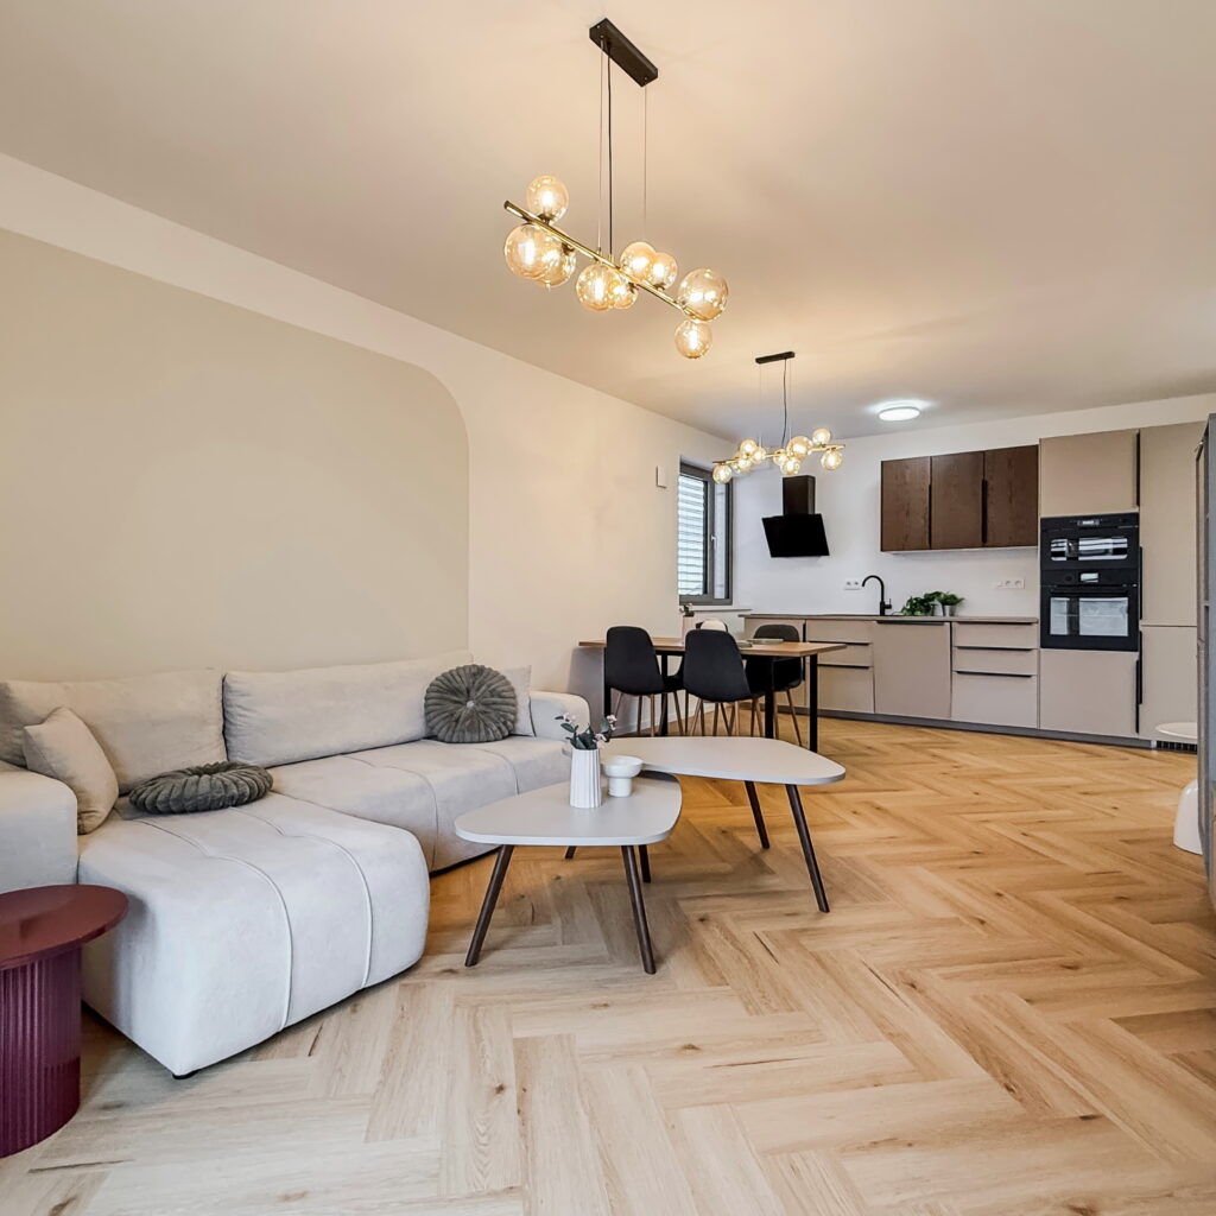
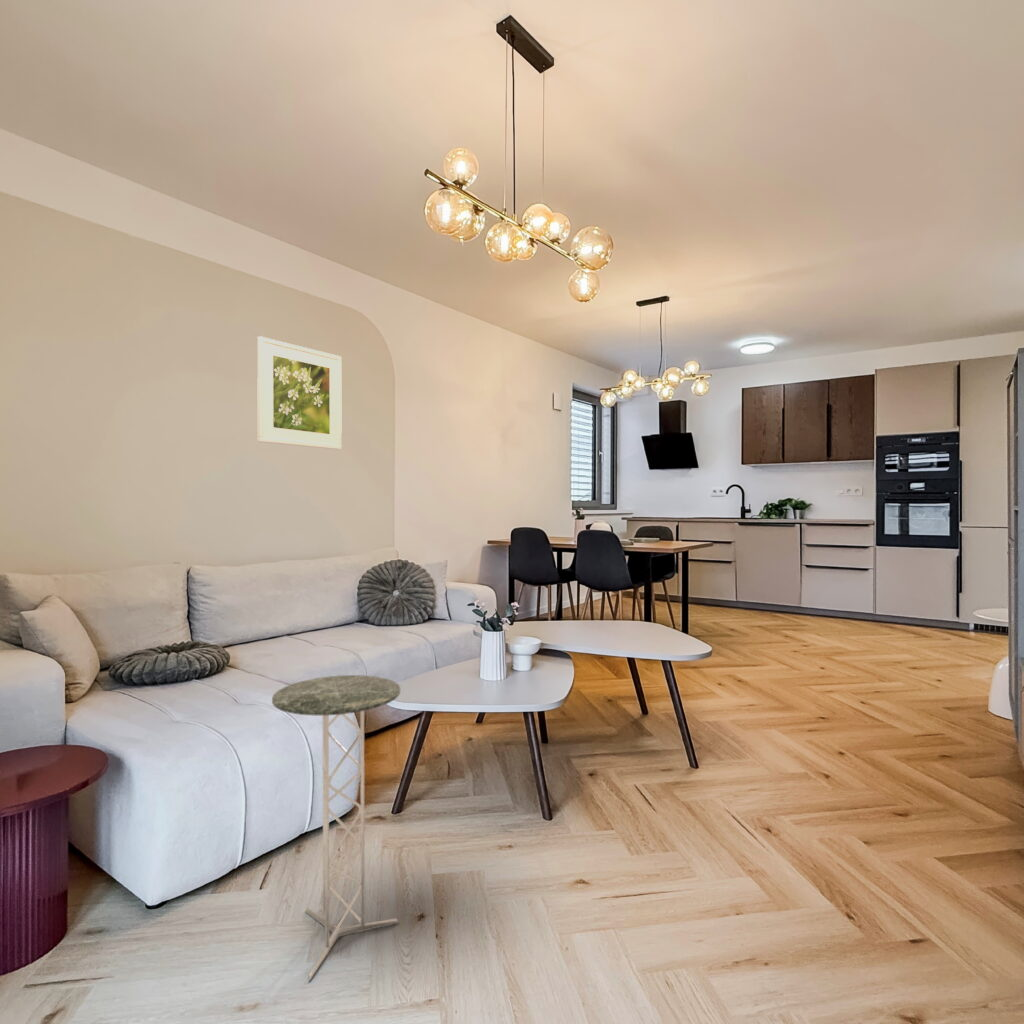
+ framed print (302, 396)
+ side table (336, 816)
